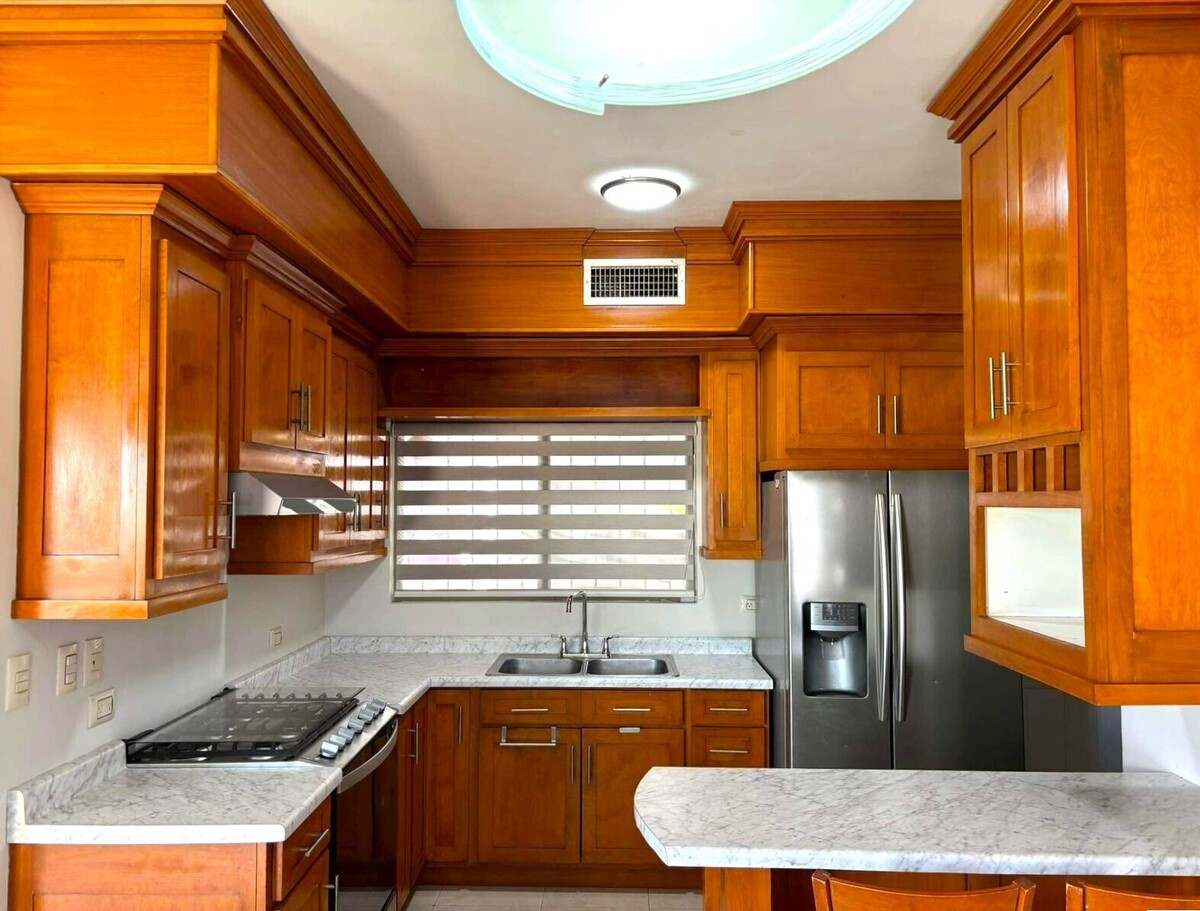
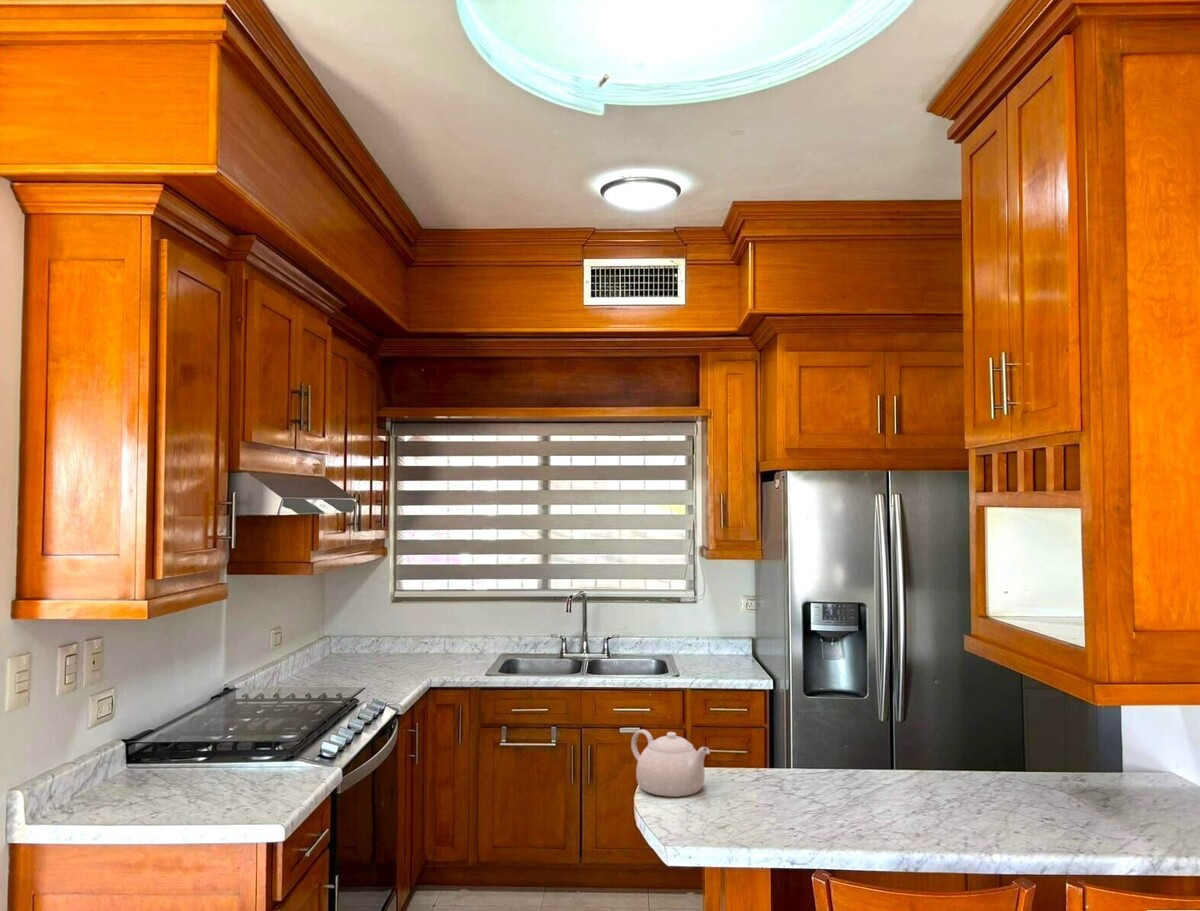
+ teapot (669, 759)
